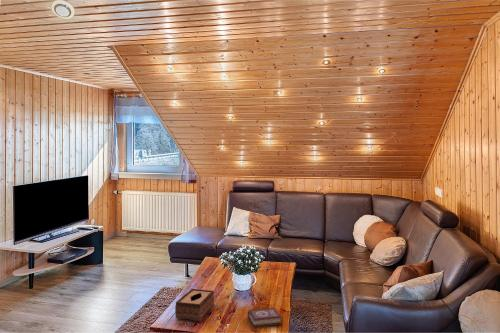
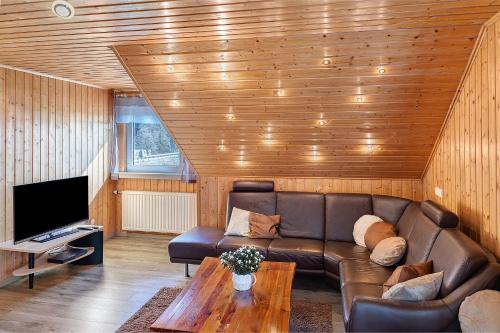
- tissue box (195, 304)
- book (264, 316)
